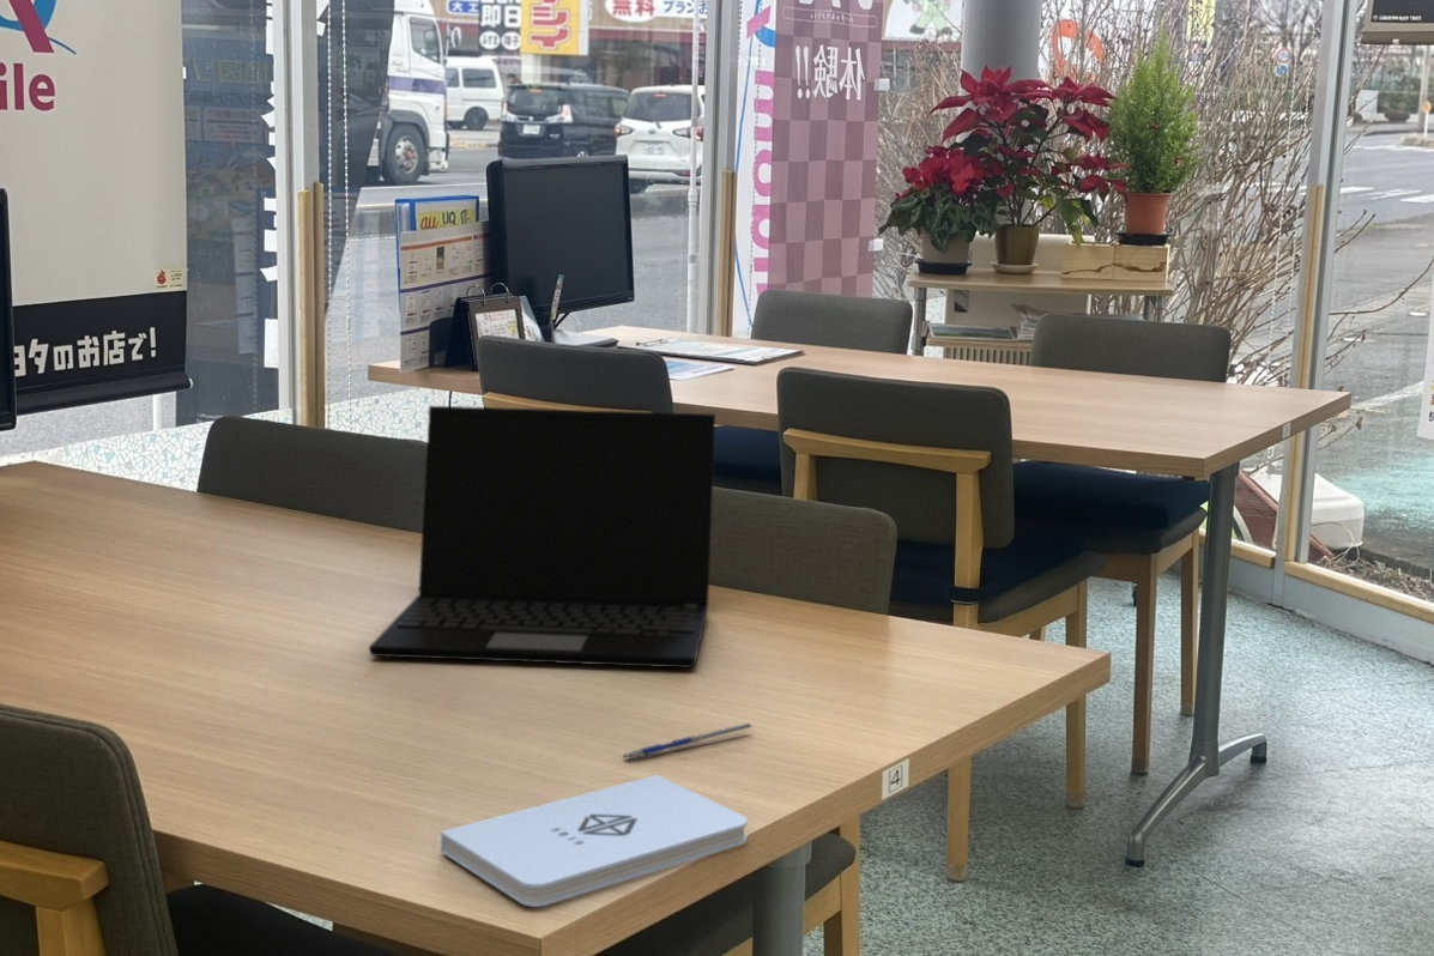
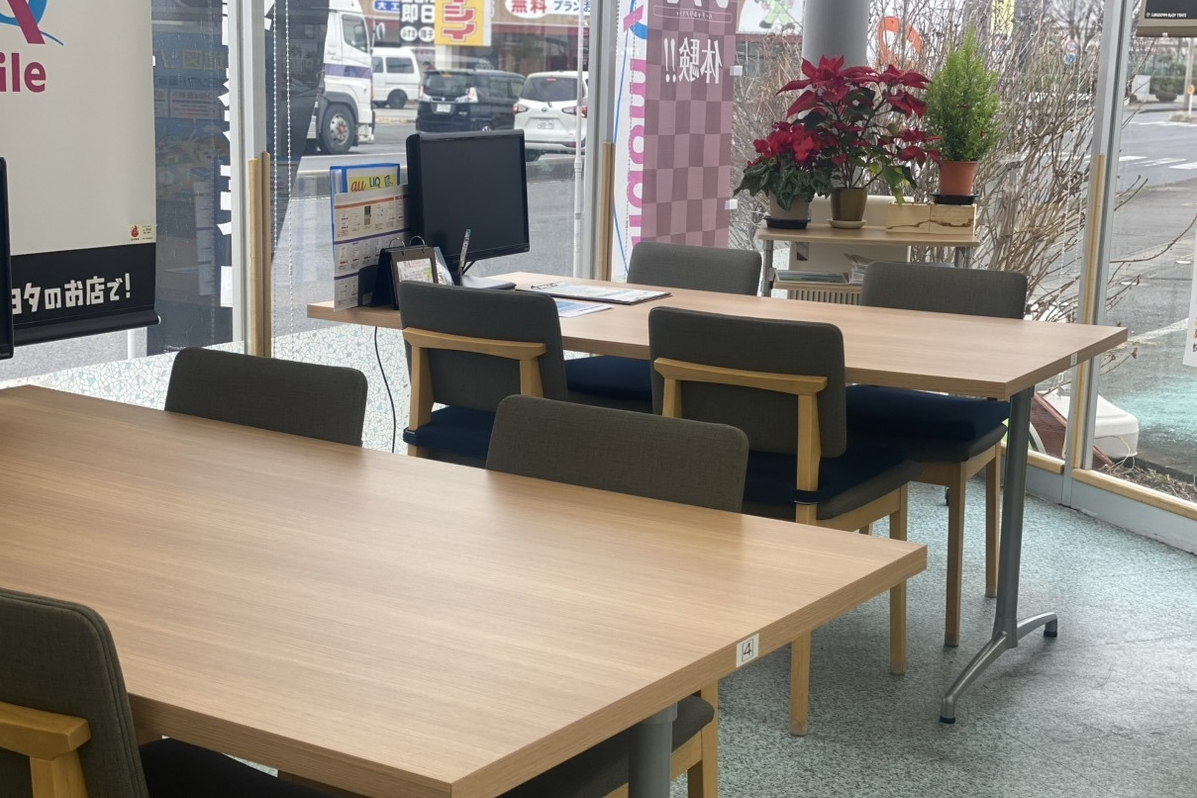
- pen (690, 739)
- laptop (552, 527)
- notepad (599, 836)
